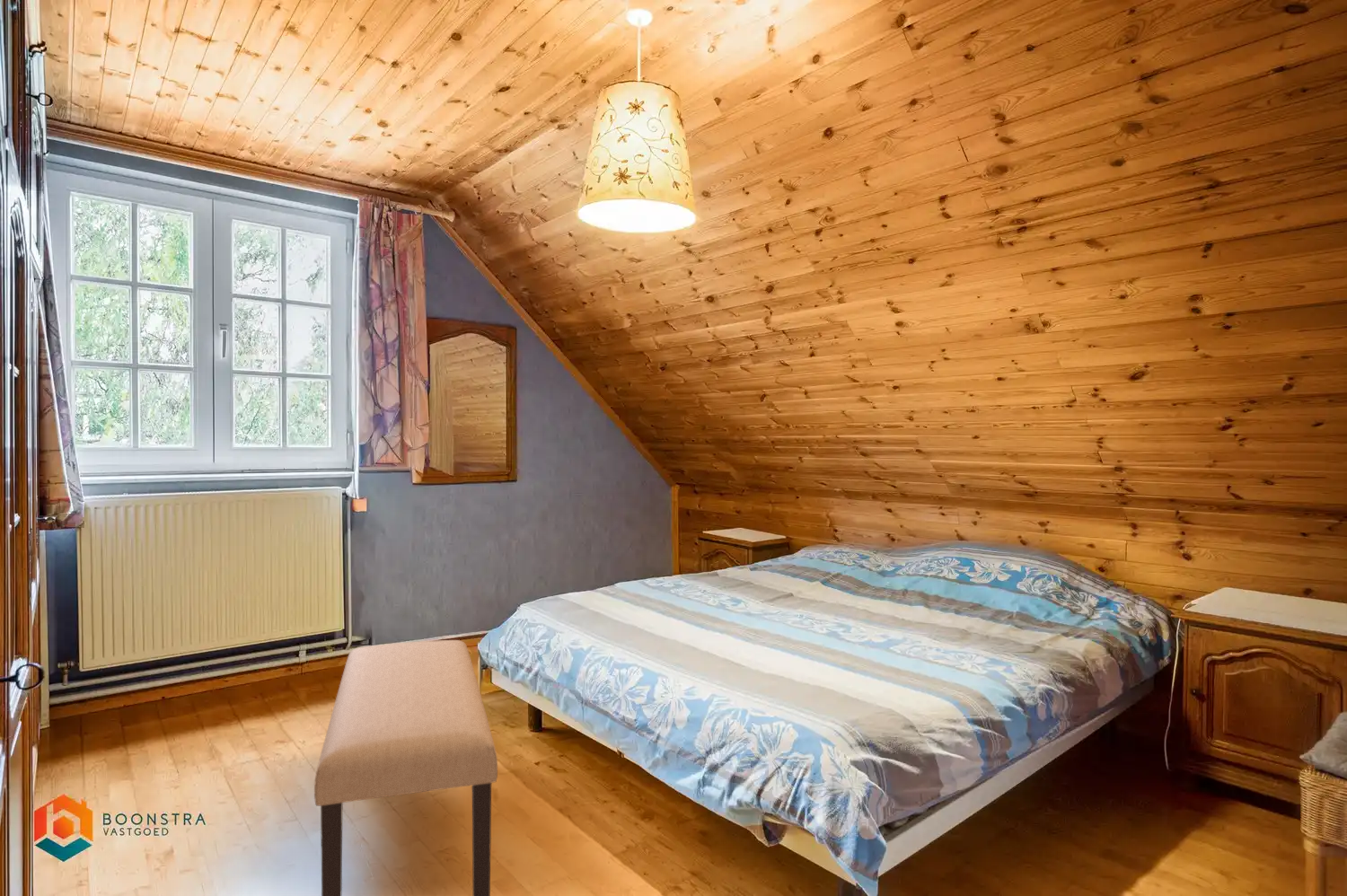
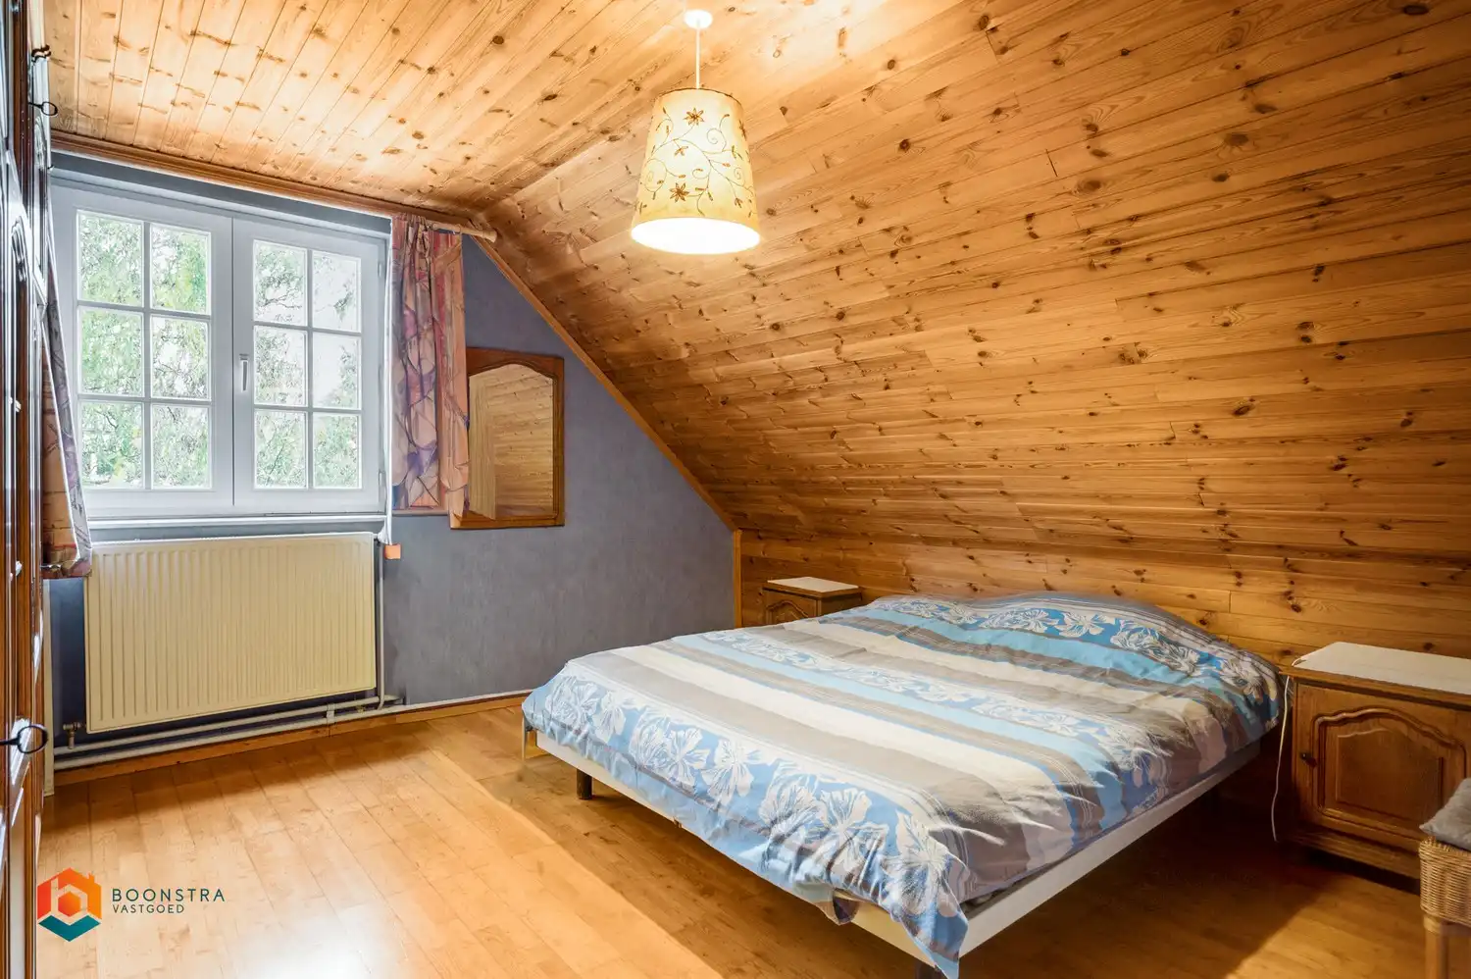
- bench (409, 754)
